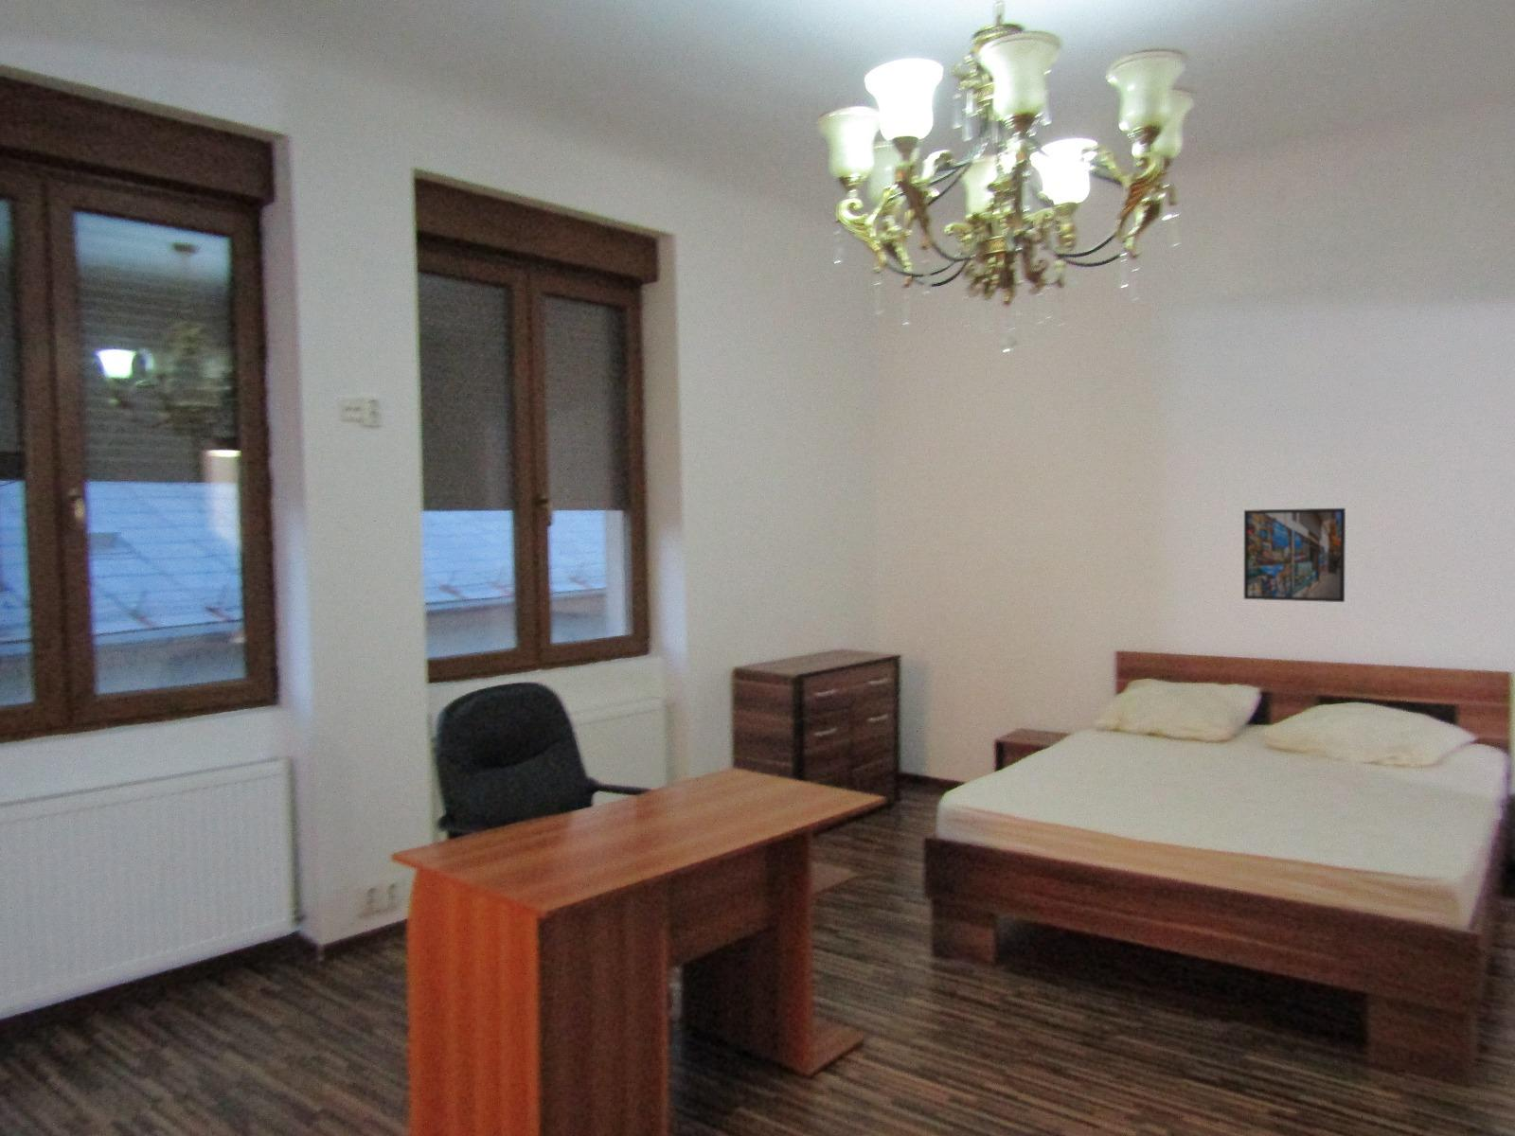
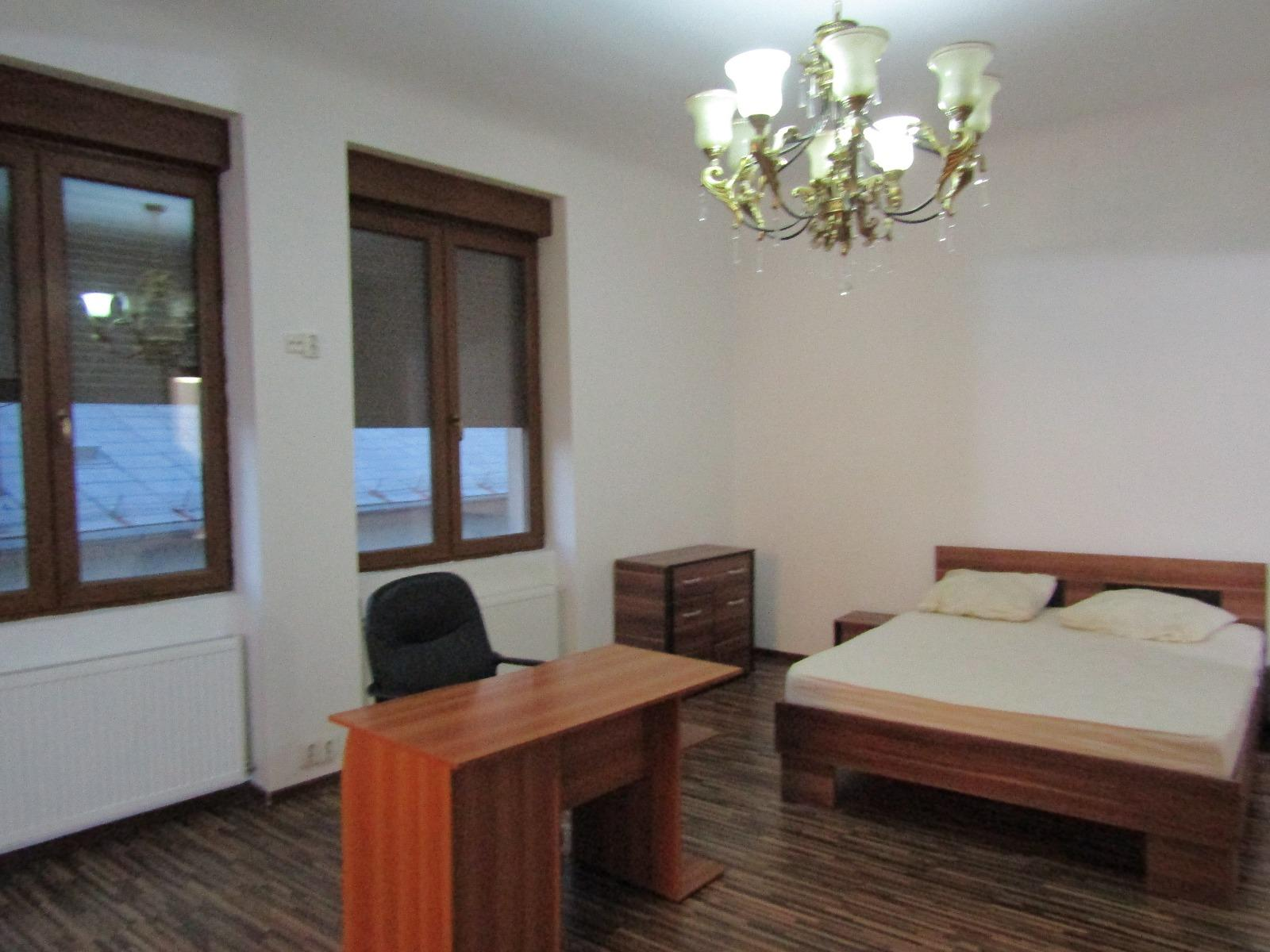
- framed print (1292, 555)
